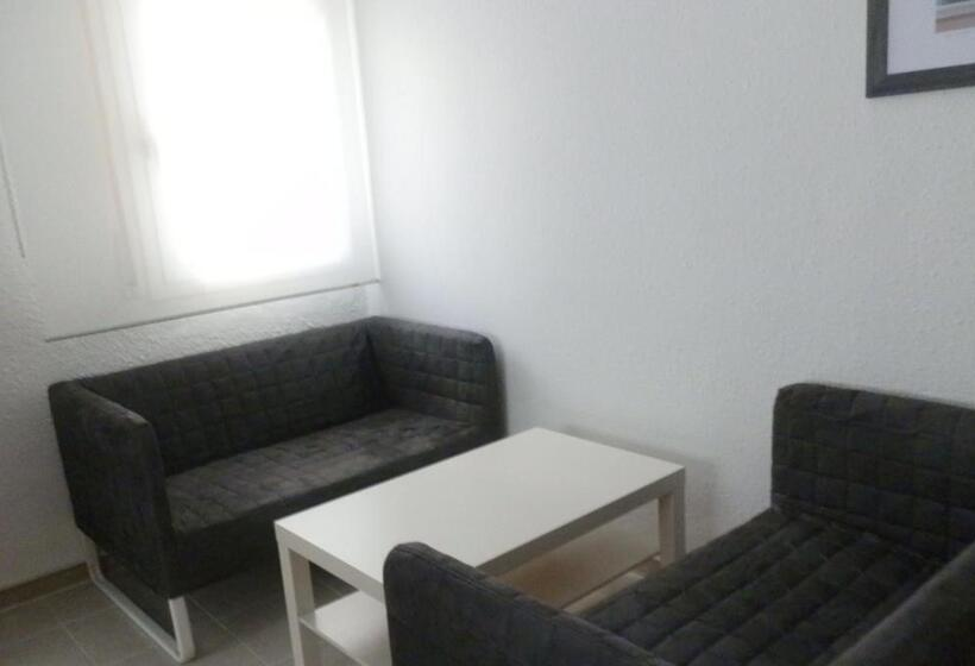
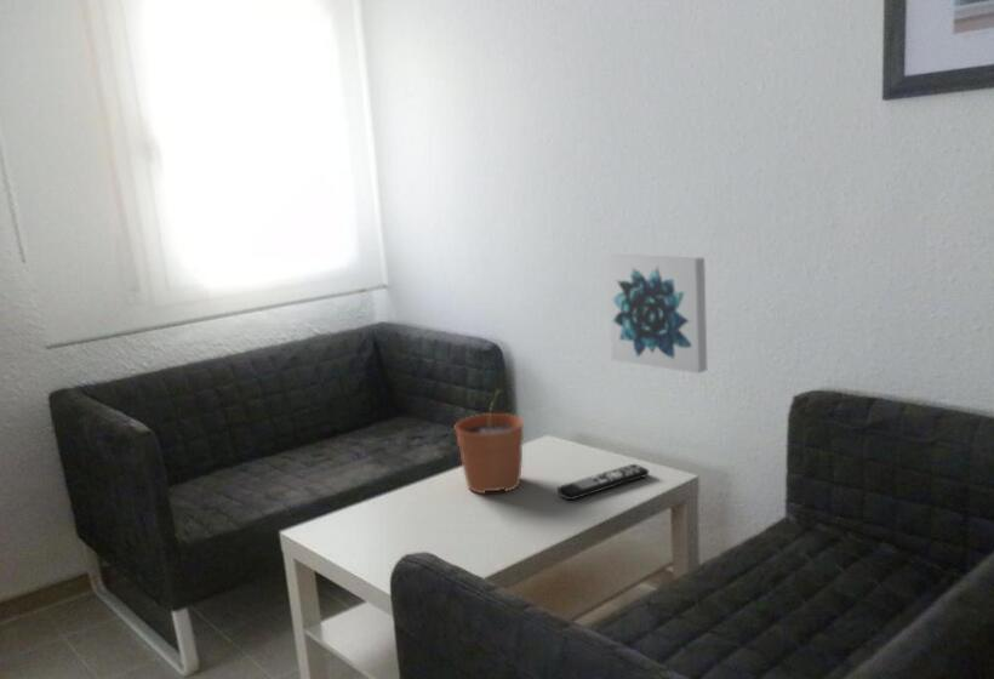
+ remote control (604, 481)
+ wall art (655, 310)
+ plant pot (490, 438)
